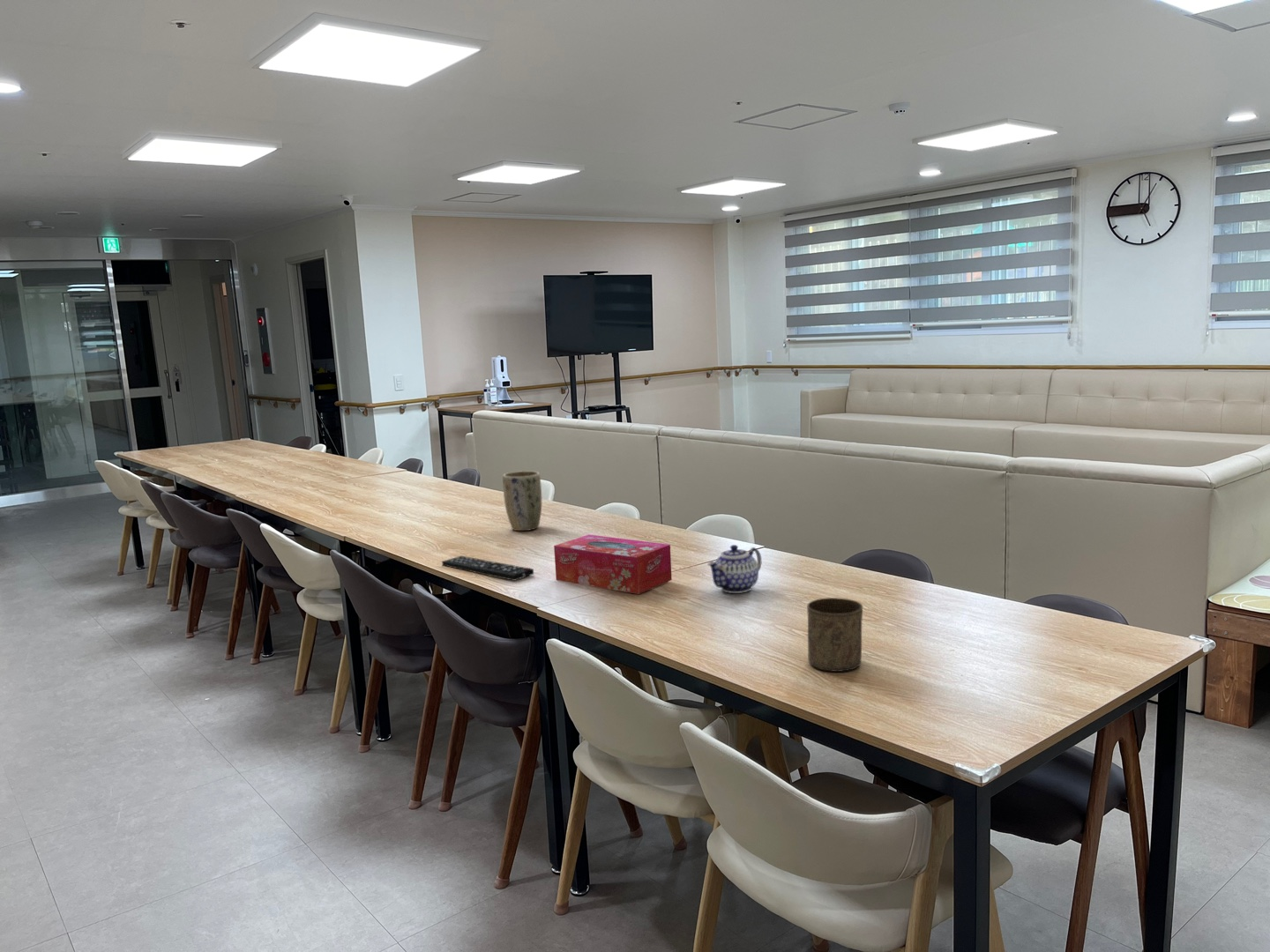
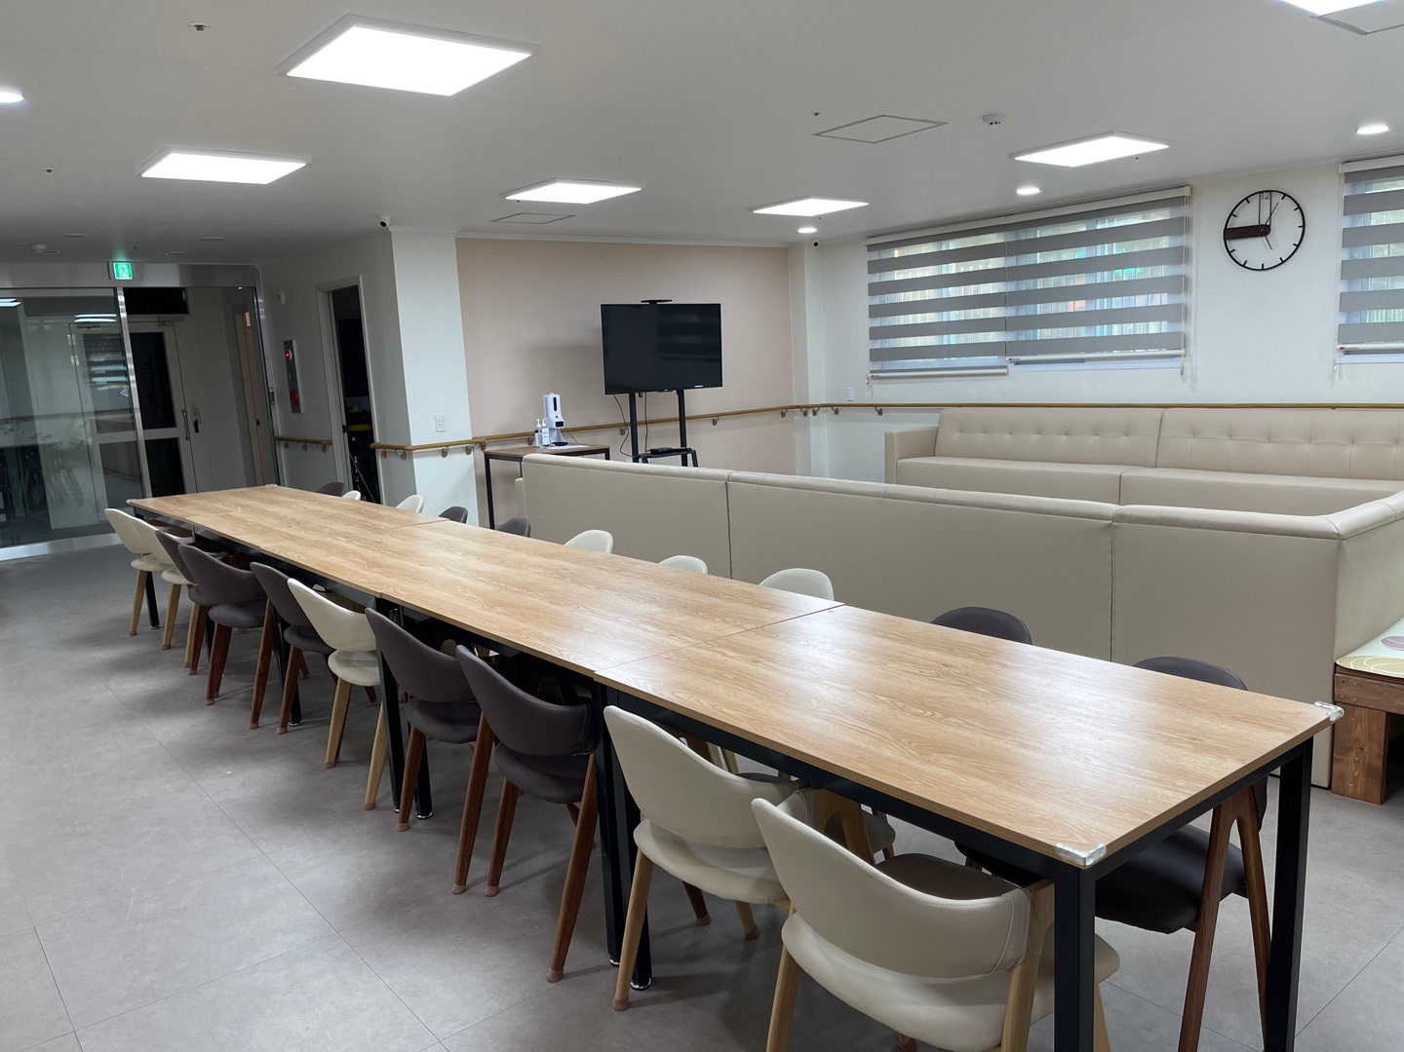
- tissue box (612, 562)
- remote control (487, 567)
- cup (835, 634)
- plant pot (523, 501)
- teapot (735, 567)
